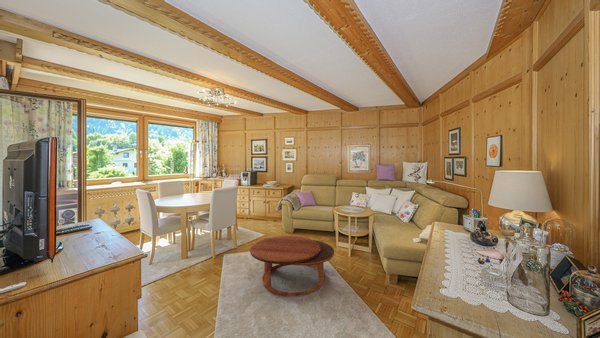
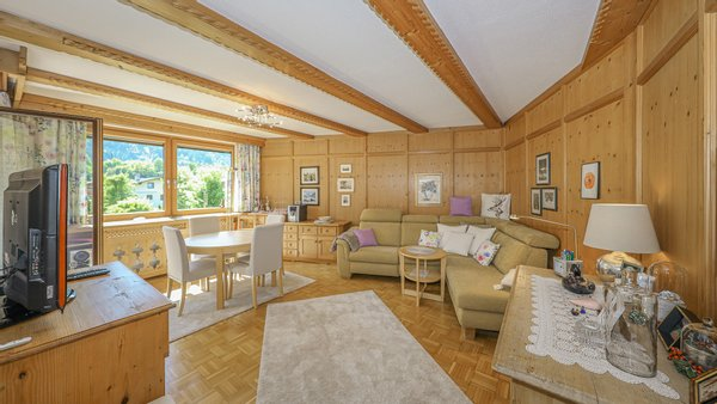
- coffee table (292, 262)
